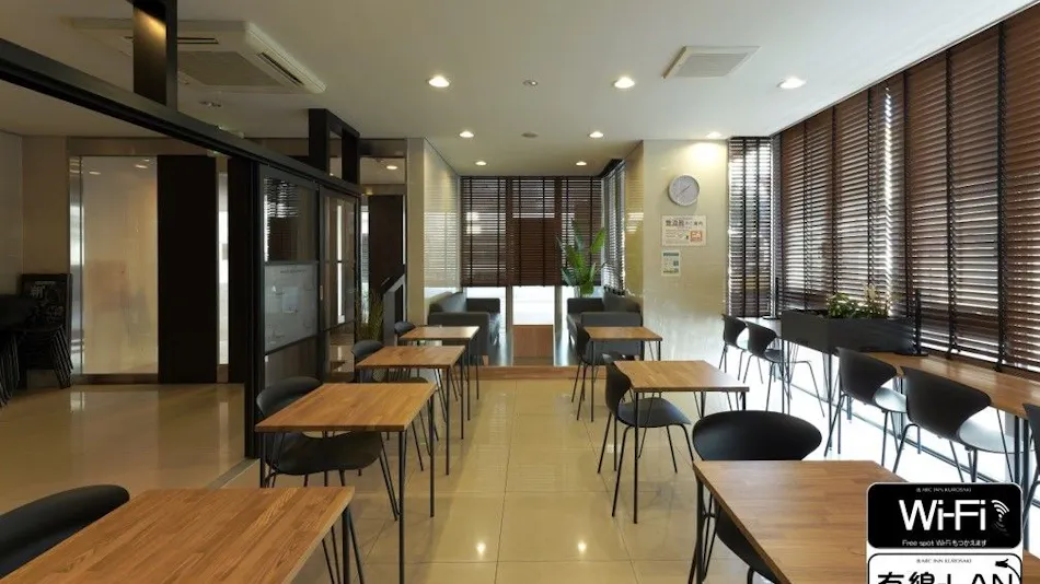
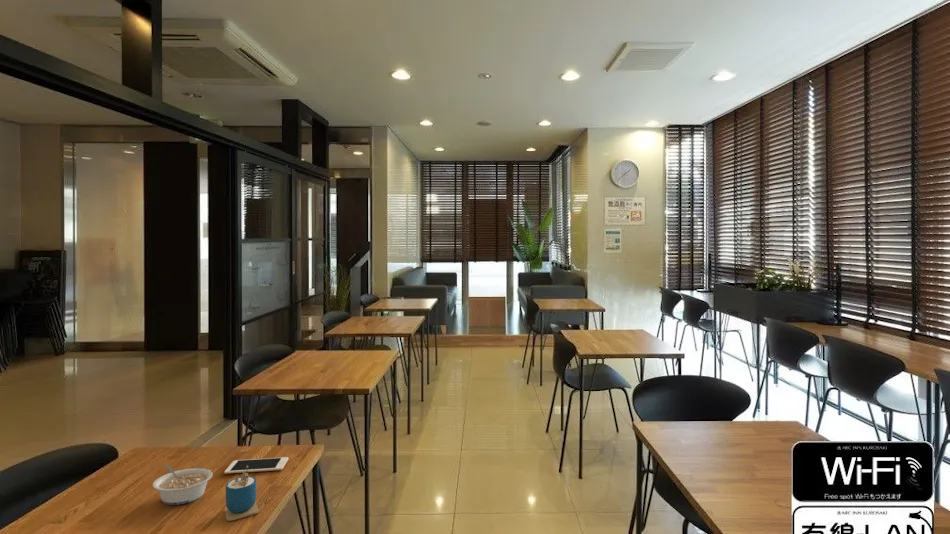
+ cup (241, 486)
+ cell phone (257, 465)
+ legume (181, 485)
